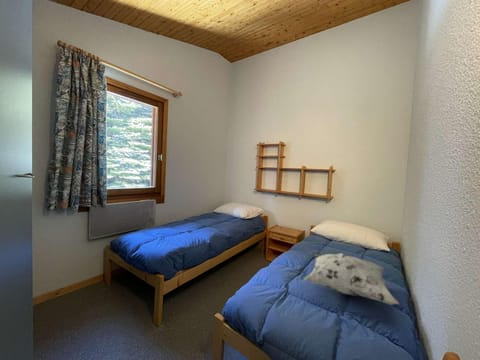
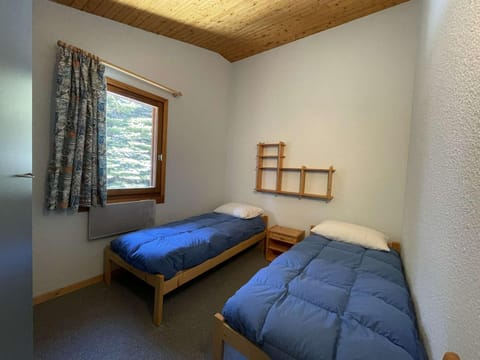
- decorative pillow (346, 273)
